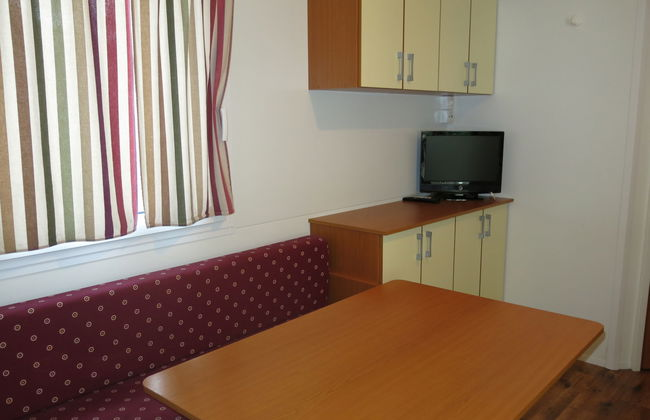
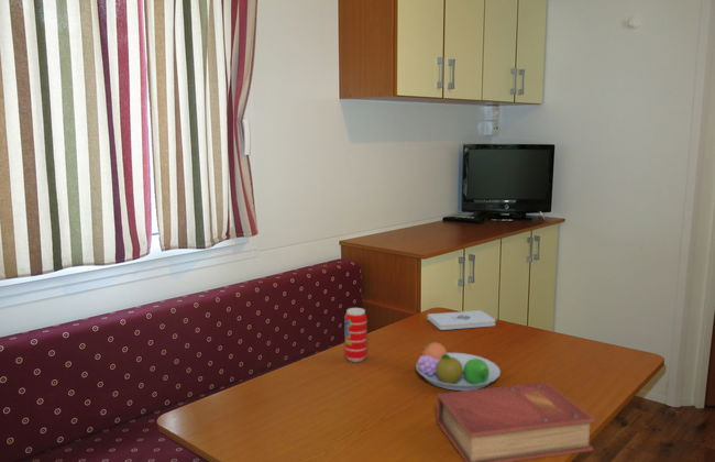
+ book (512, 420)
+ notepad (461, 319)
+ fruit bowl (458, 361)
+ beverage can (355, 334)
